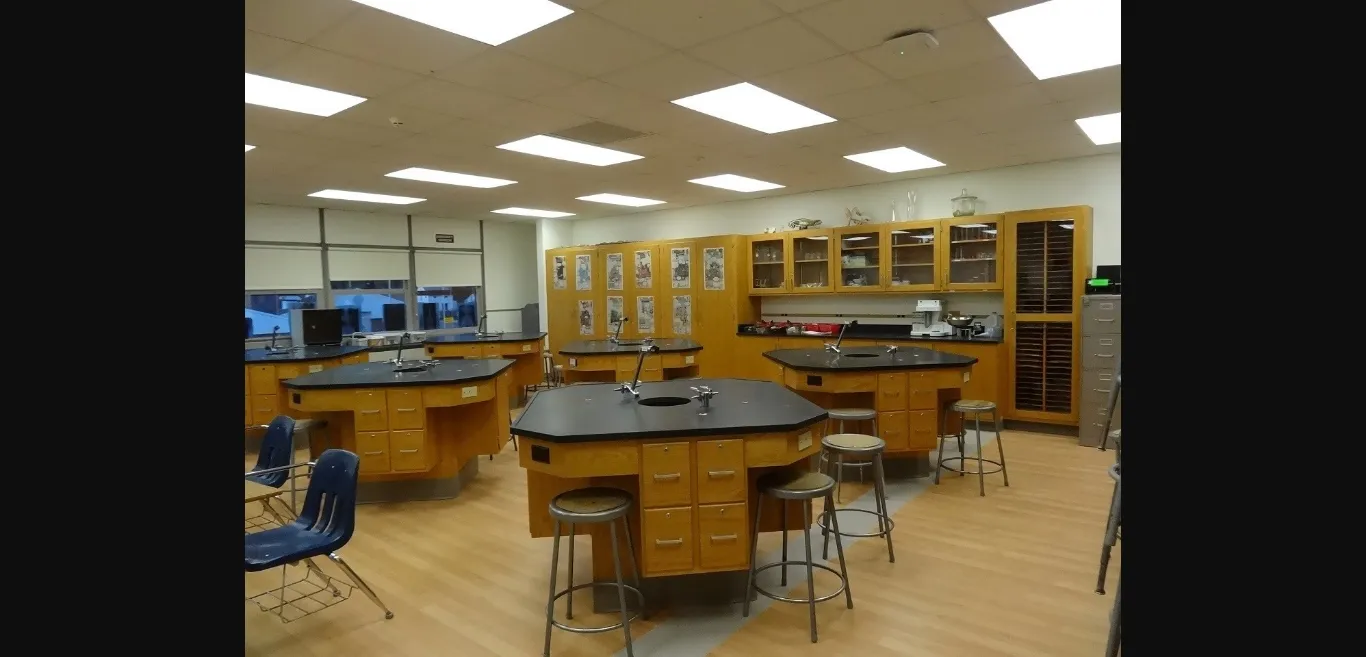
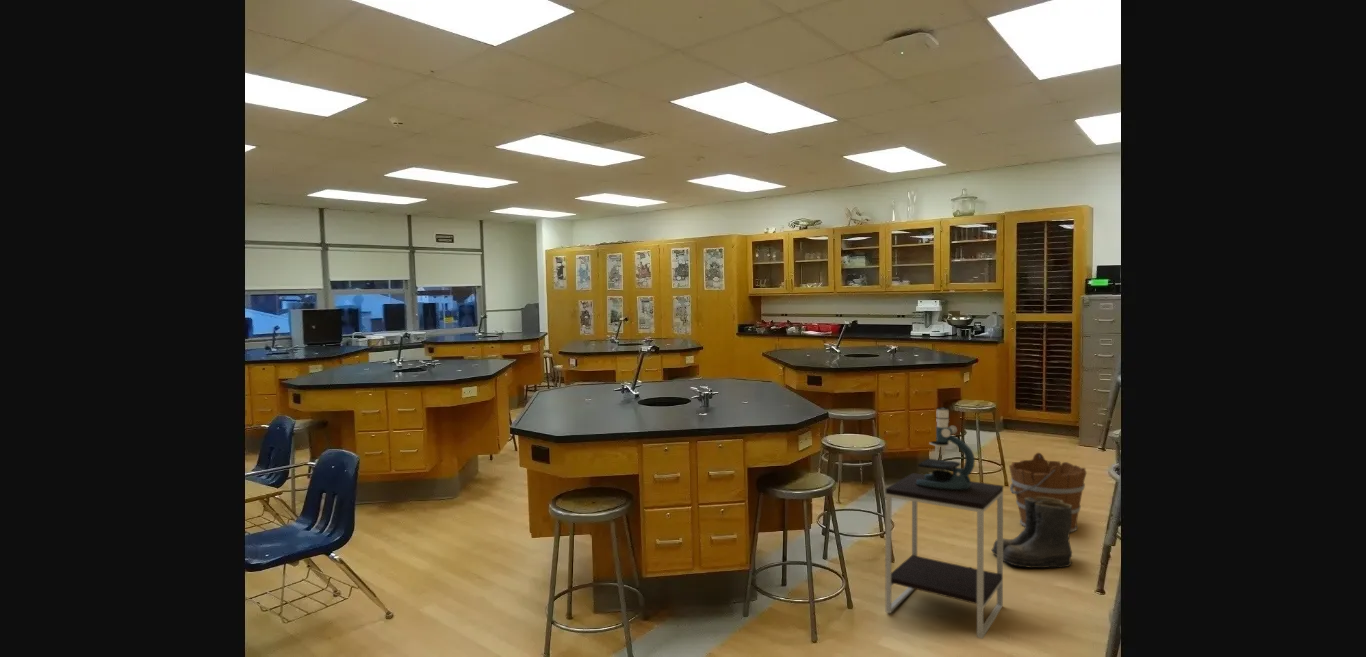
+ boots (1031, 529)
+ microscope (946, 445)
+ side table (941, 561)
+ bucket (1046, 492)
